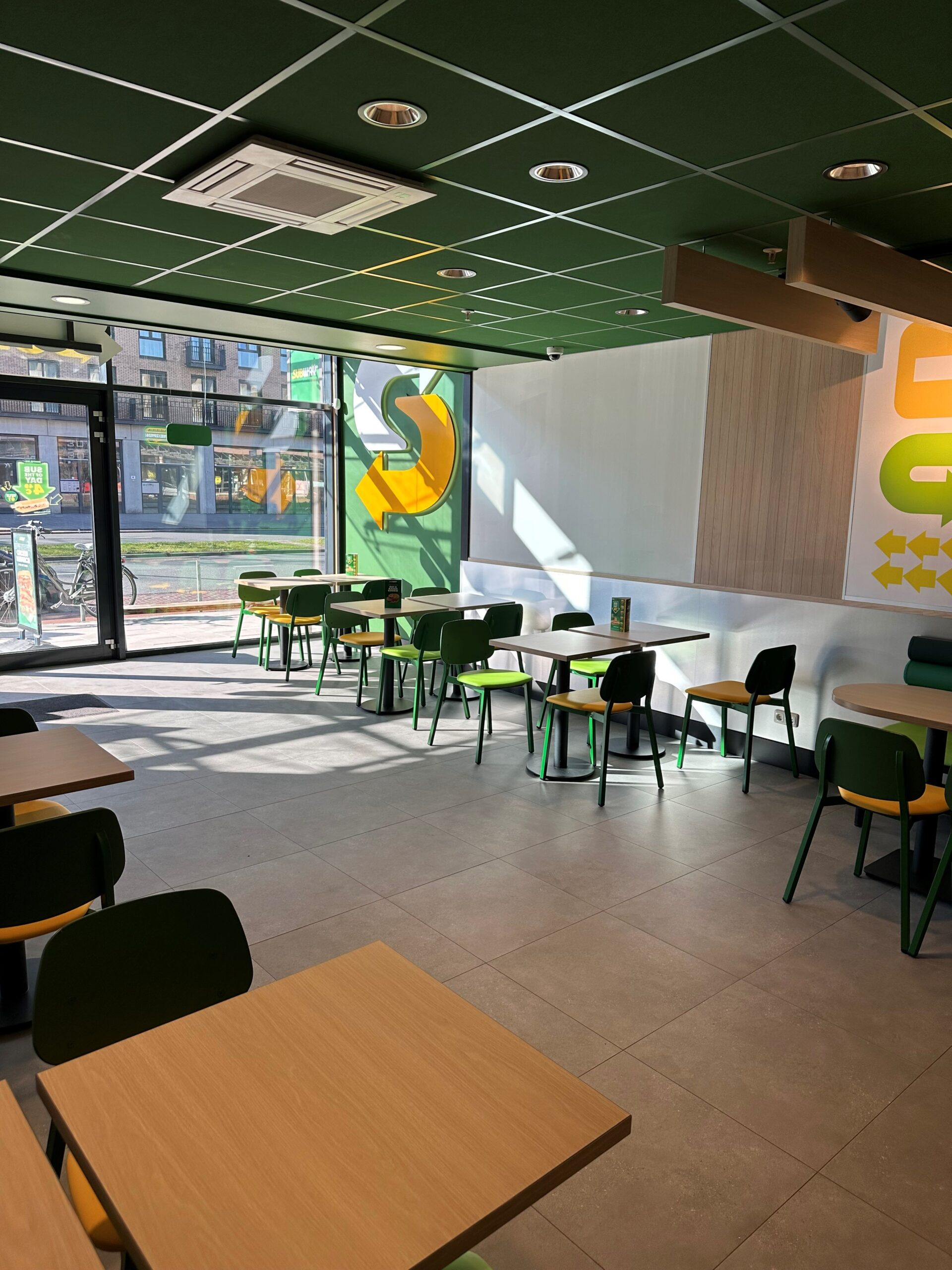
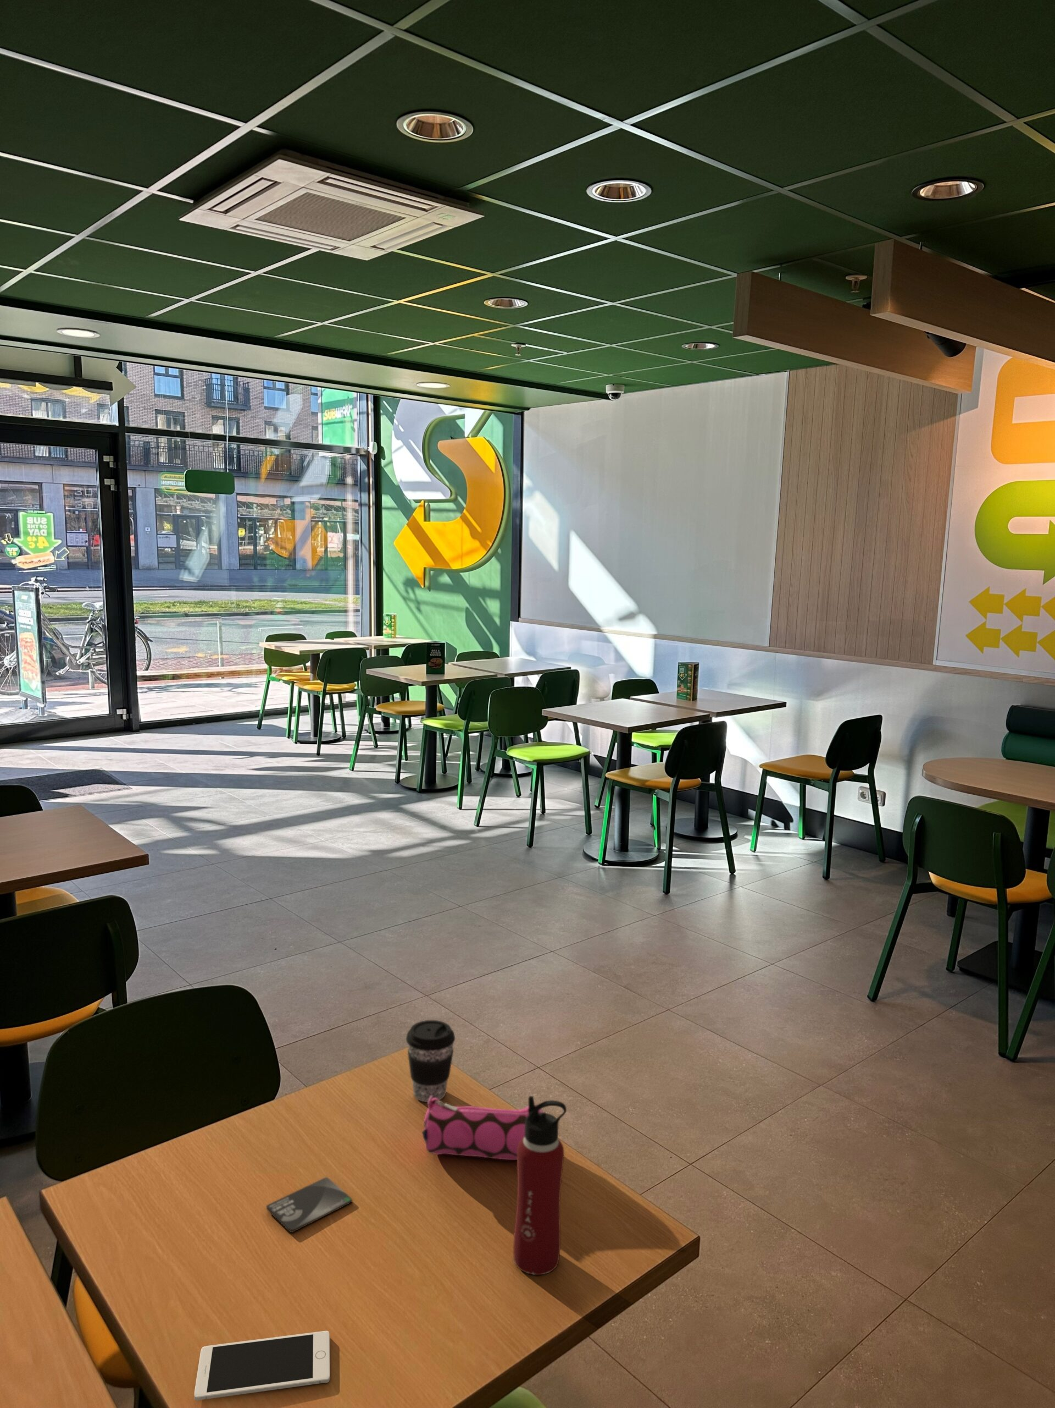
+ coffee cup (430, 1061)
+ water bottle (540, 1180)
+ cell phone (264, 1364)
+ card (309, 1203)
+ pencil case (486, 1126)
